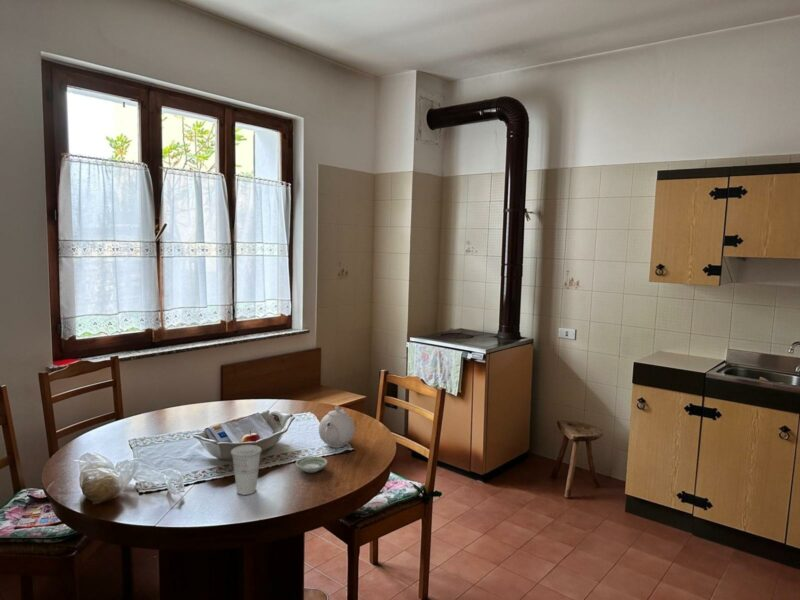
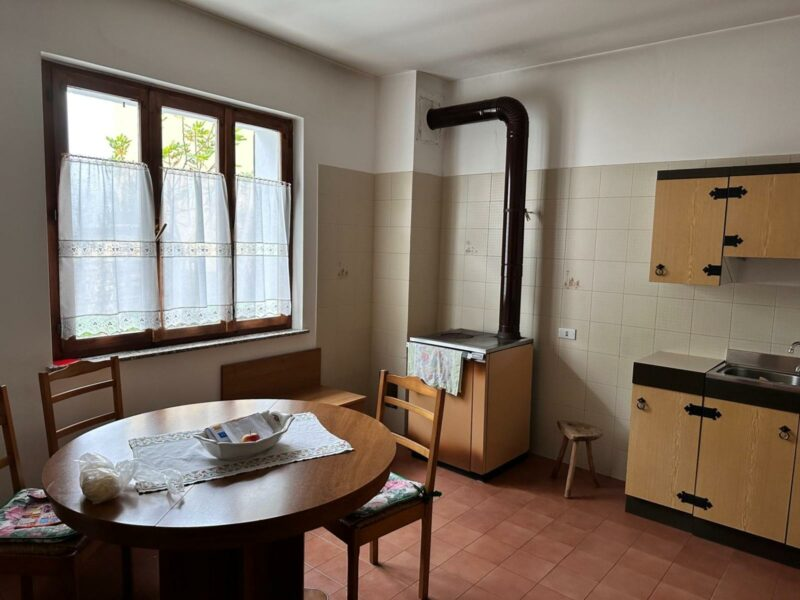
- saucer (311, 465)
- teapot (336, 425)
- cup (246, 469)
